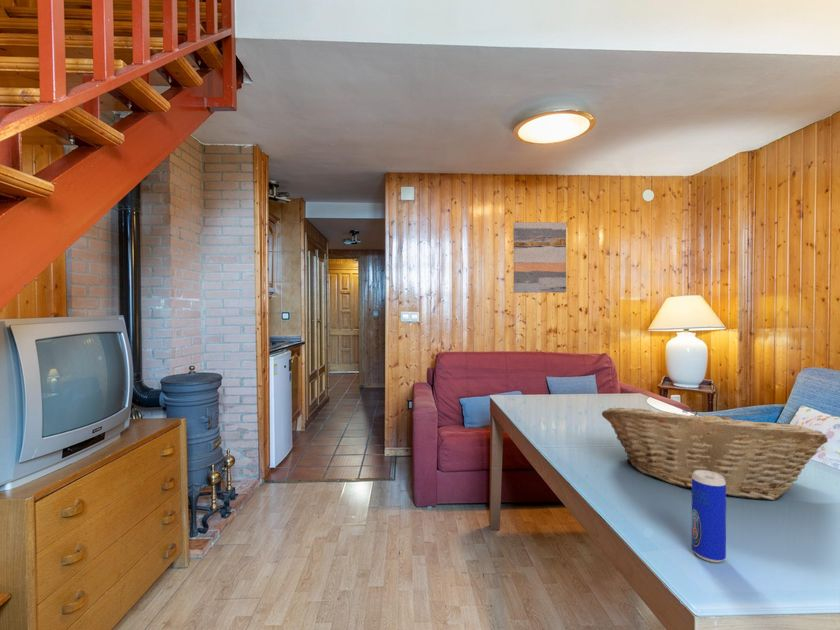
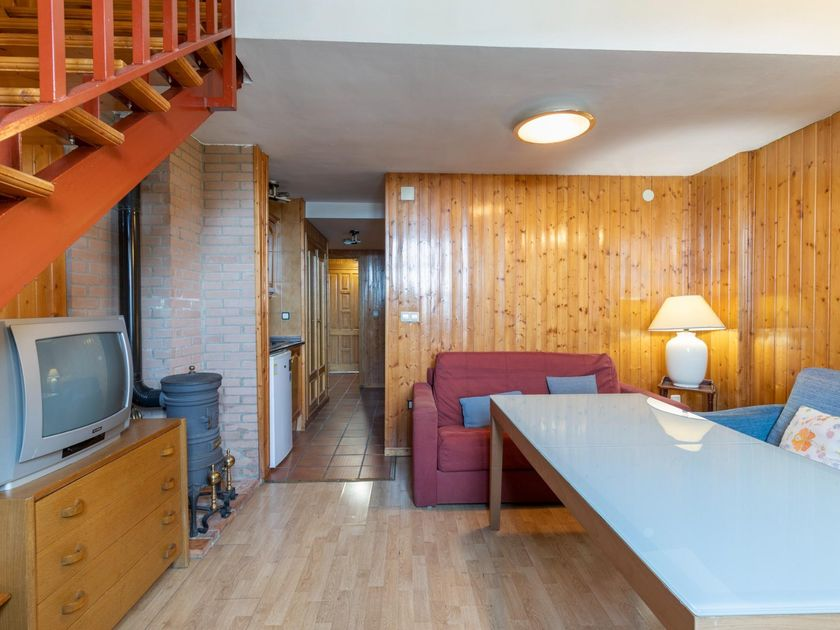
- fruit basket (700, 439)
- beverage can (708, 515)
- wall art (539, 257)
